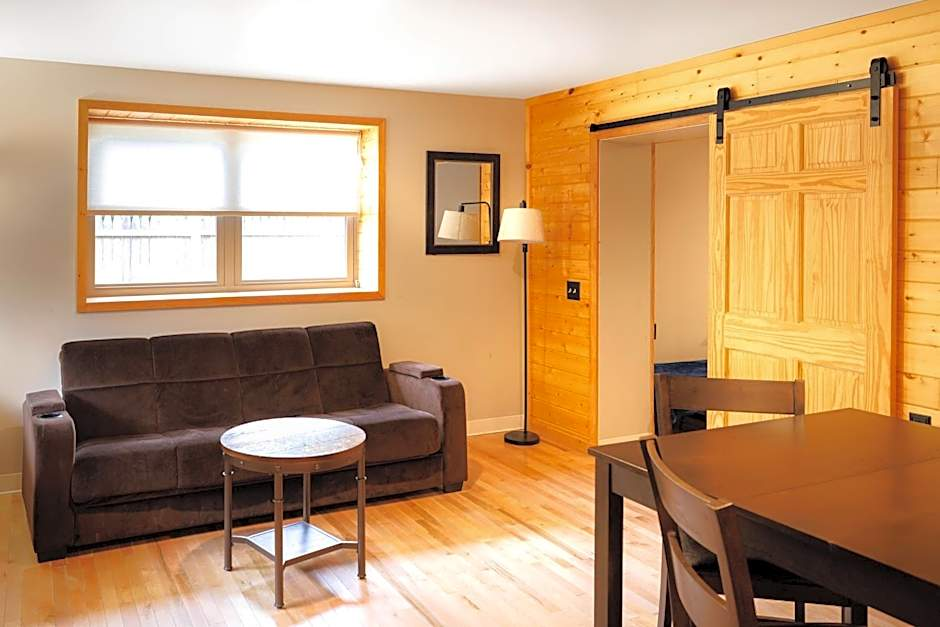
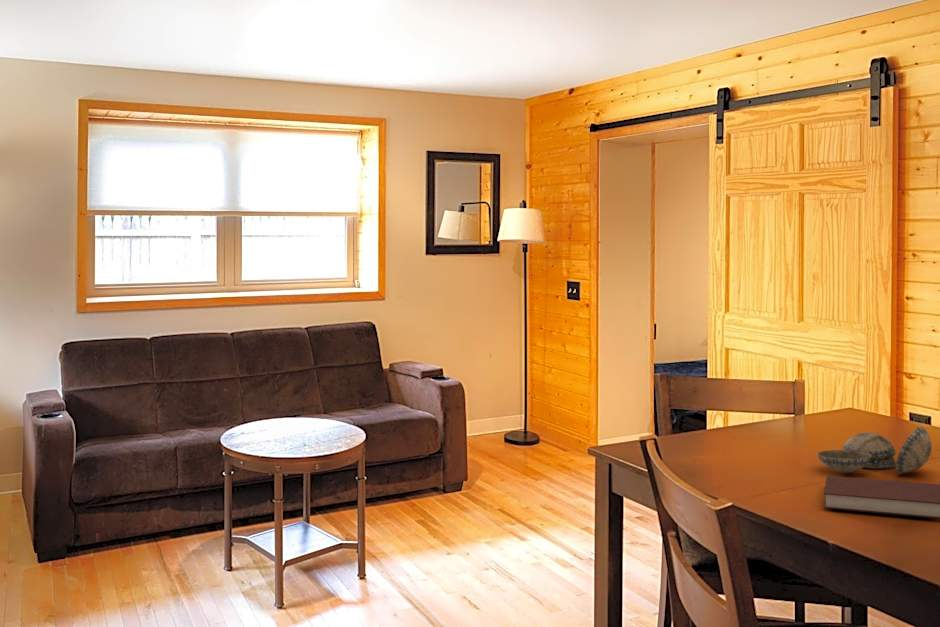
+ decorative bowl (871, 445)
+ notebook (889, 496)
